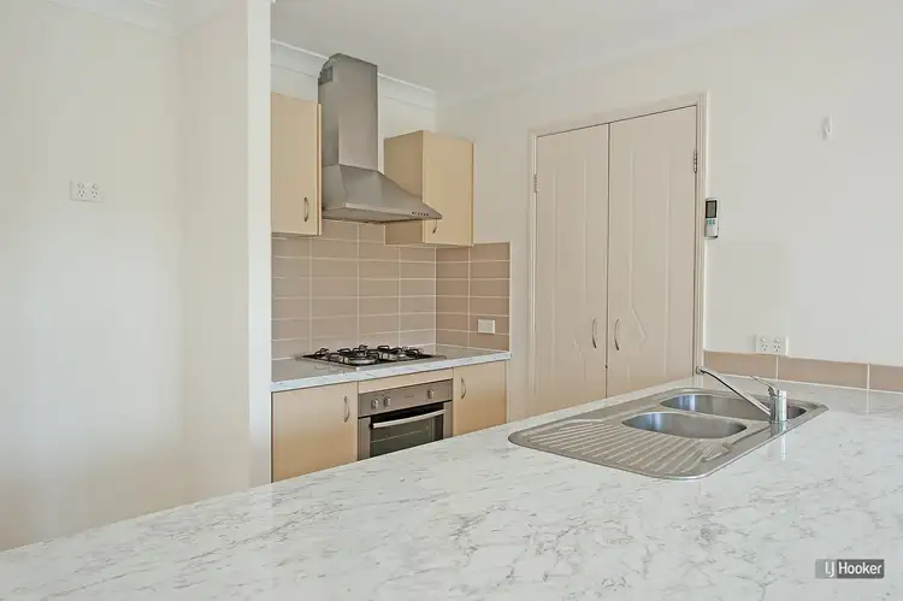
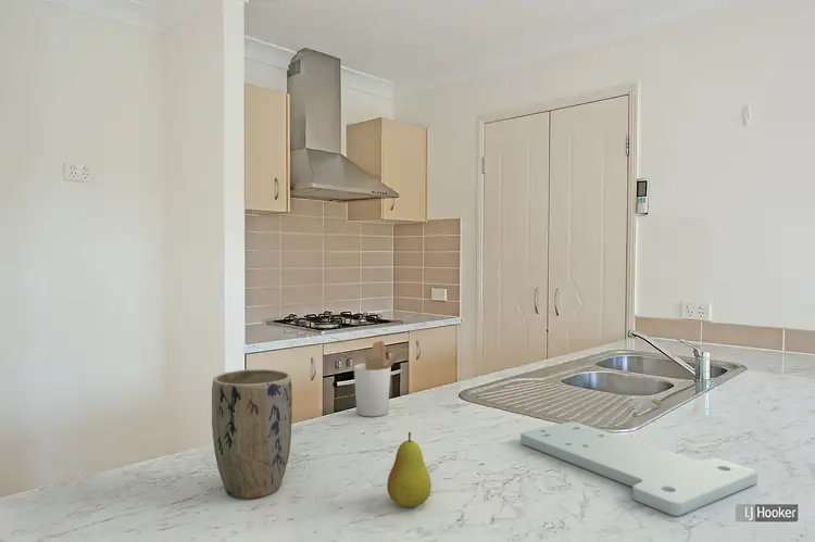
+ utensil holder (381, 378)
+ plant pot (252, 431)
+ cutting board (620, 457)
+ fruit (409, 467)
